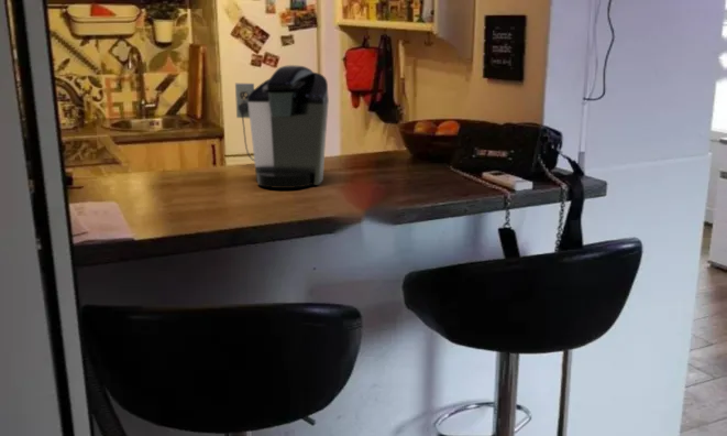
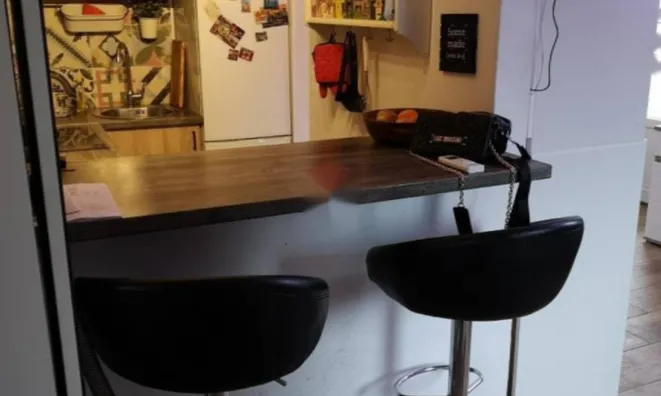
- coffee maker (271, 122)
